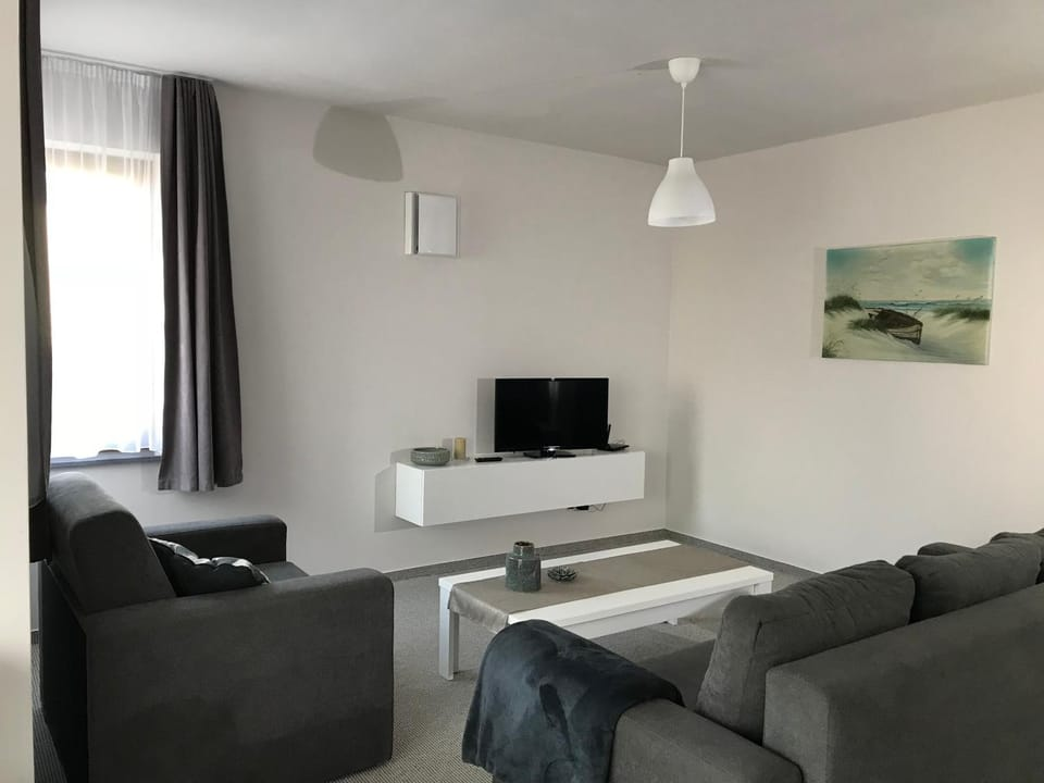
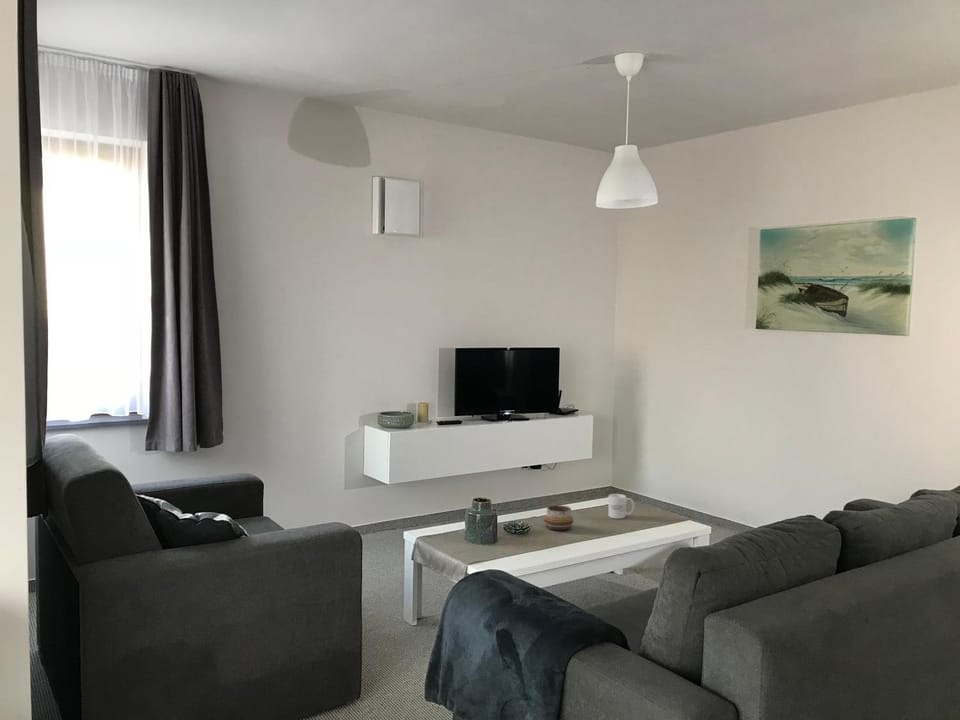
+ decorative bowl (558, 517)
+ mug (619, 505)
